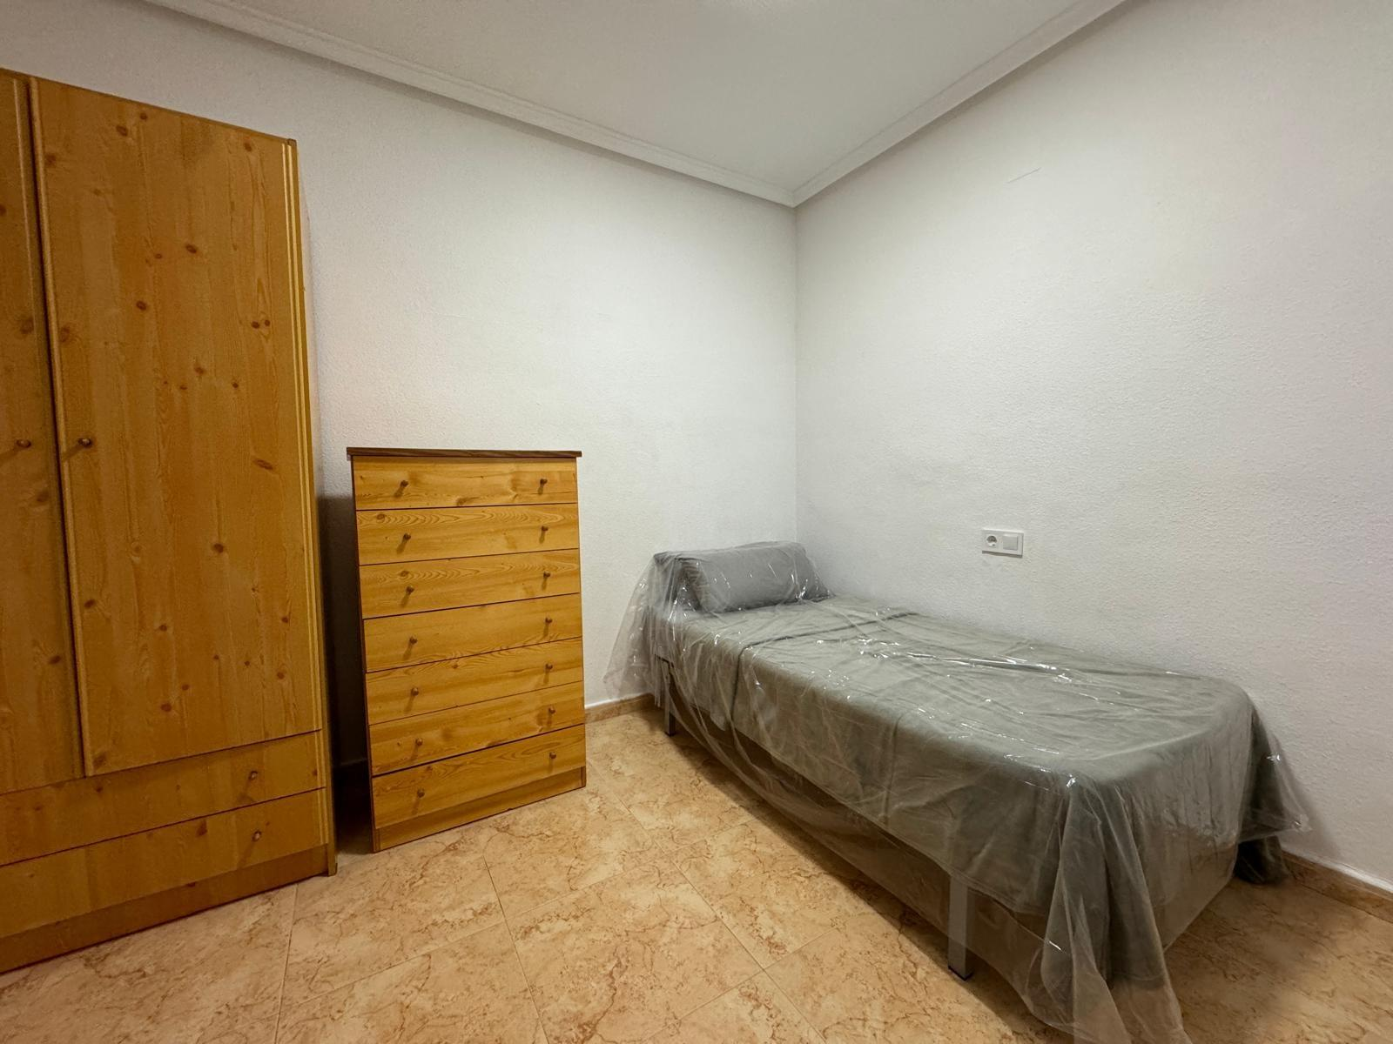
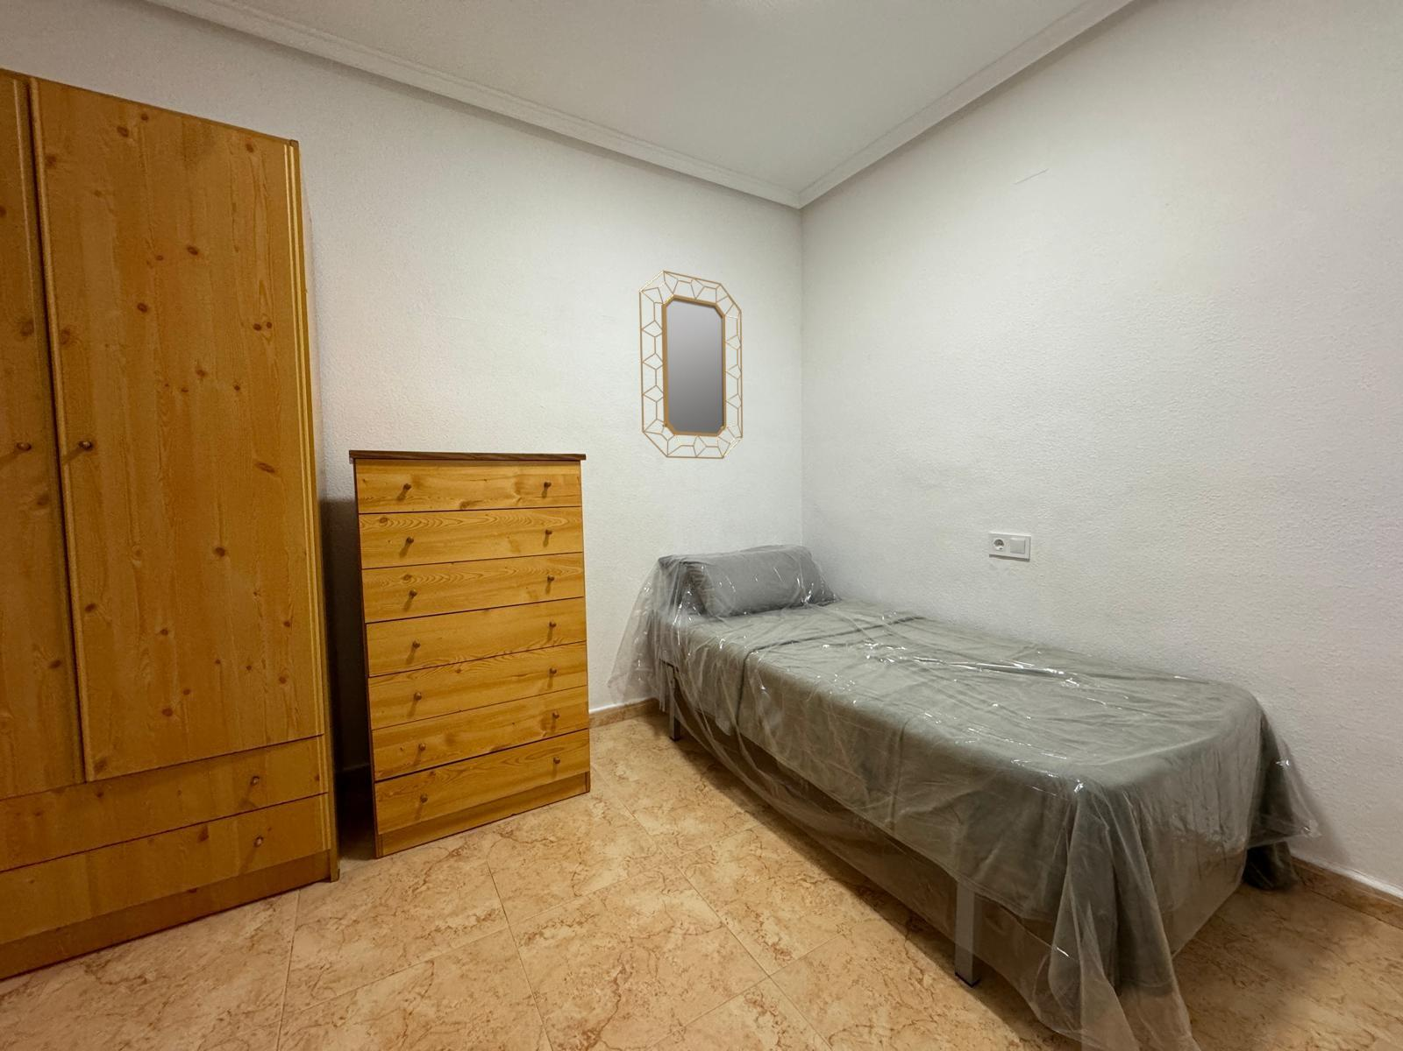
+ home mirror (696, 367)
